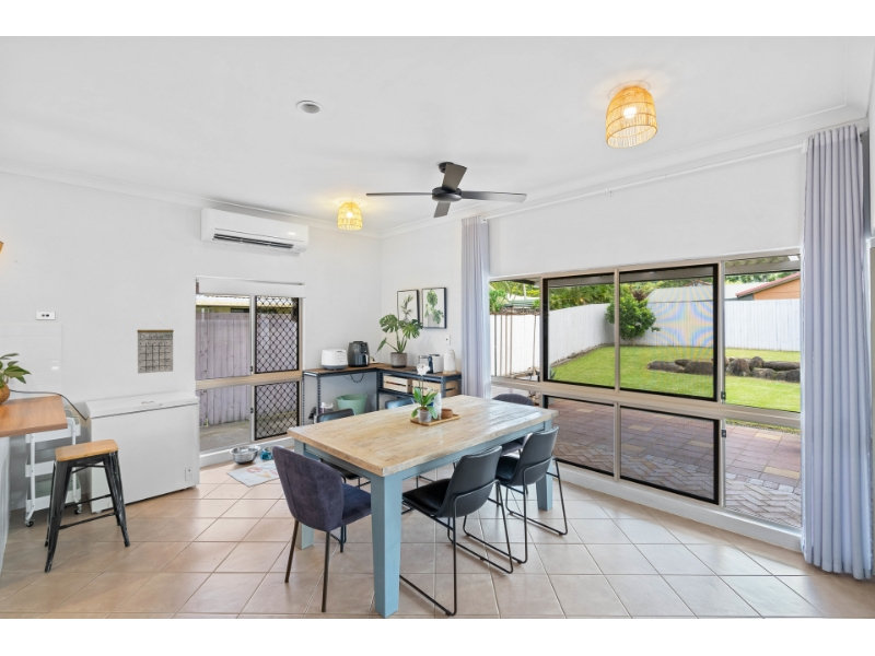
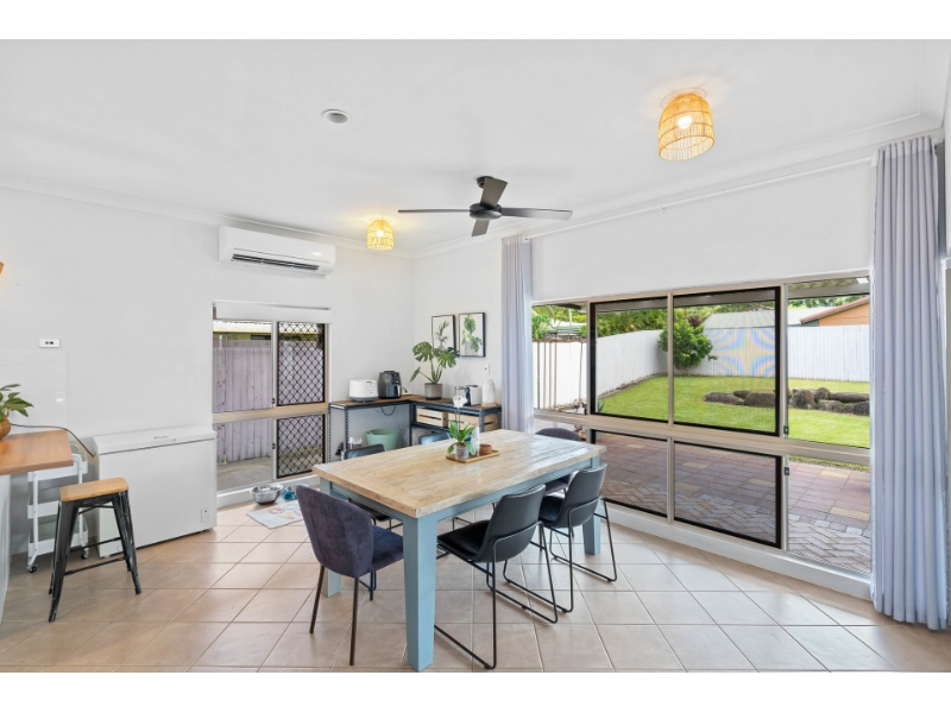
- calendar (155, 345)
